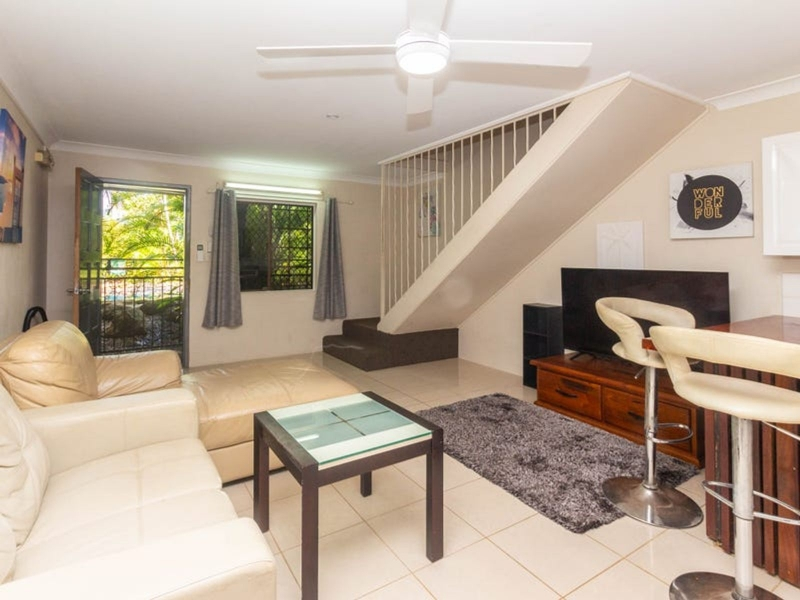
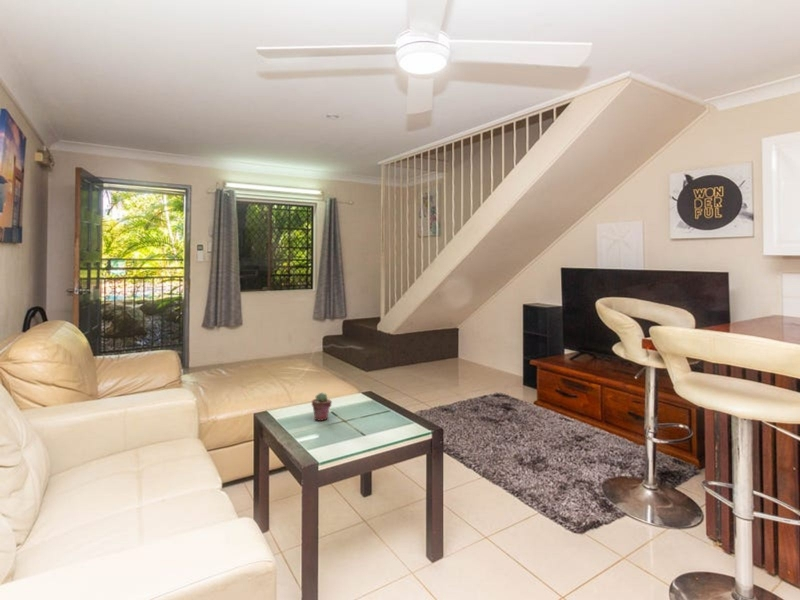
+ potted succulent (321, 405)
